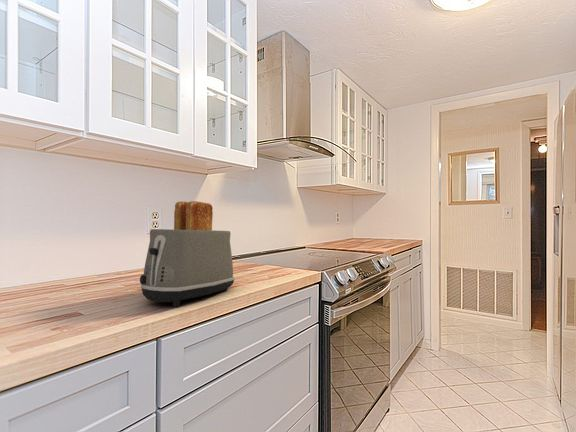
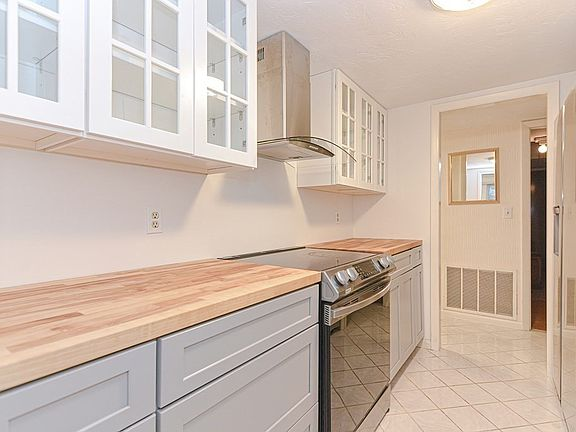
- toaster (191, 248)
